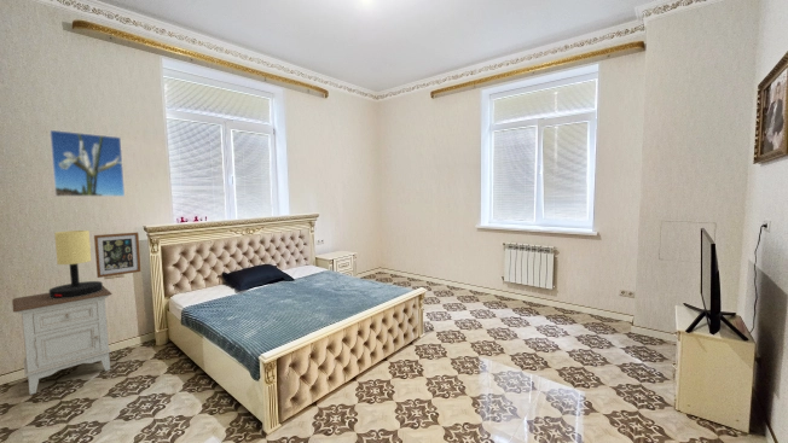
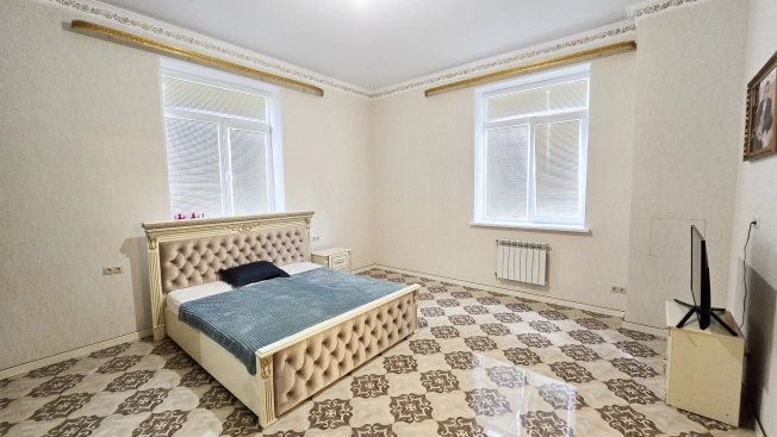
- nightstand (66, 334)
- wall art (118, 253)
- table lamp (74, 262)
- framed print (89, 165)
